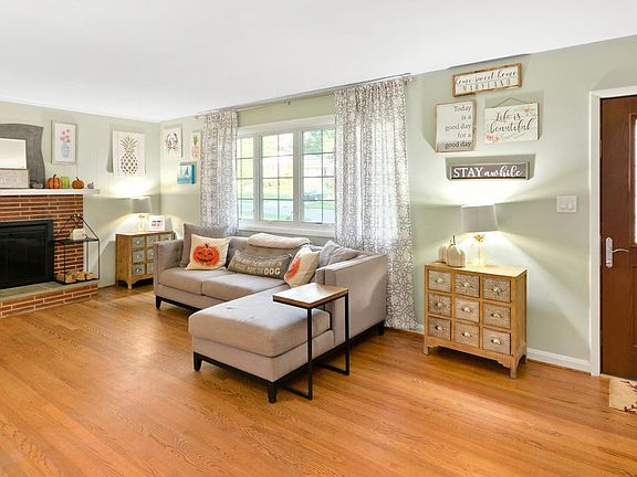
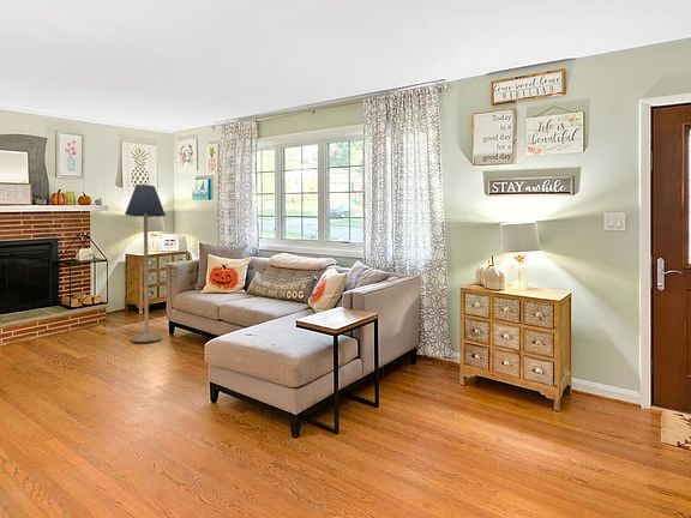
+ floor lamp (145, 263)
